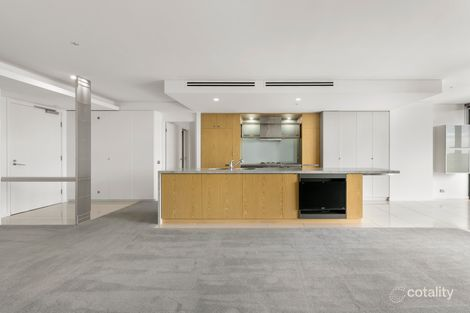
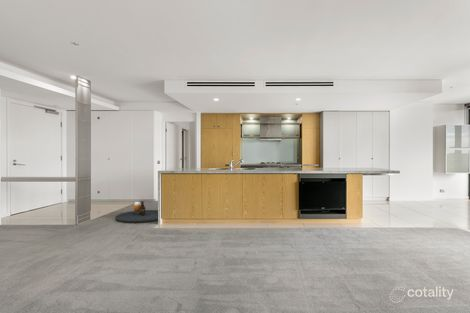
+ round table (142, 209)
